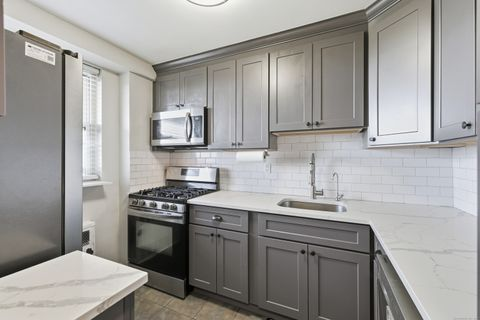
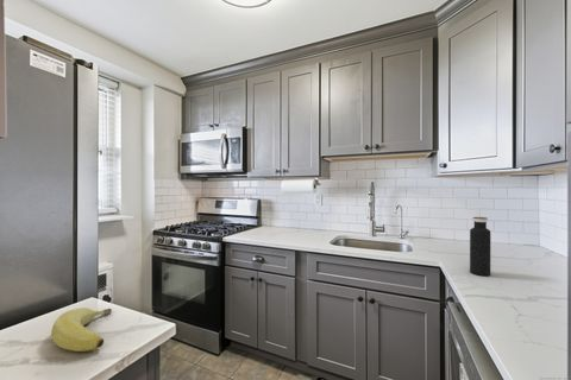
+ banana (92, 318)
+ water bottle (479, 245)
